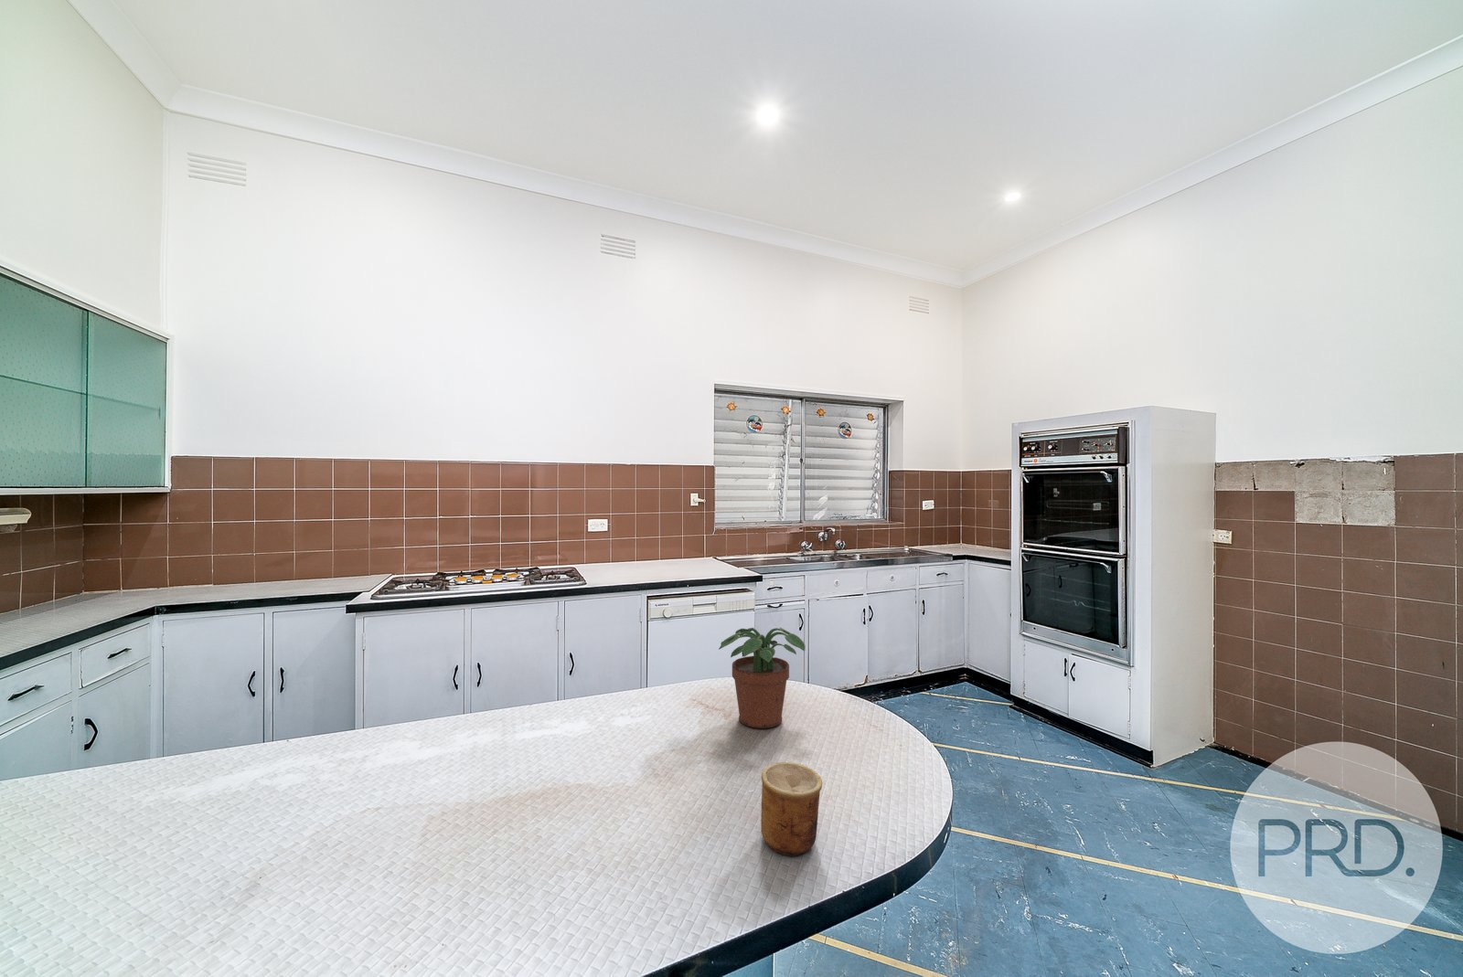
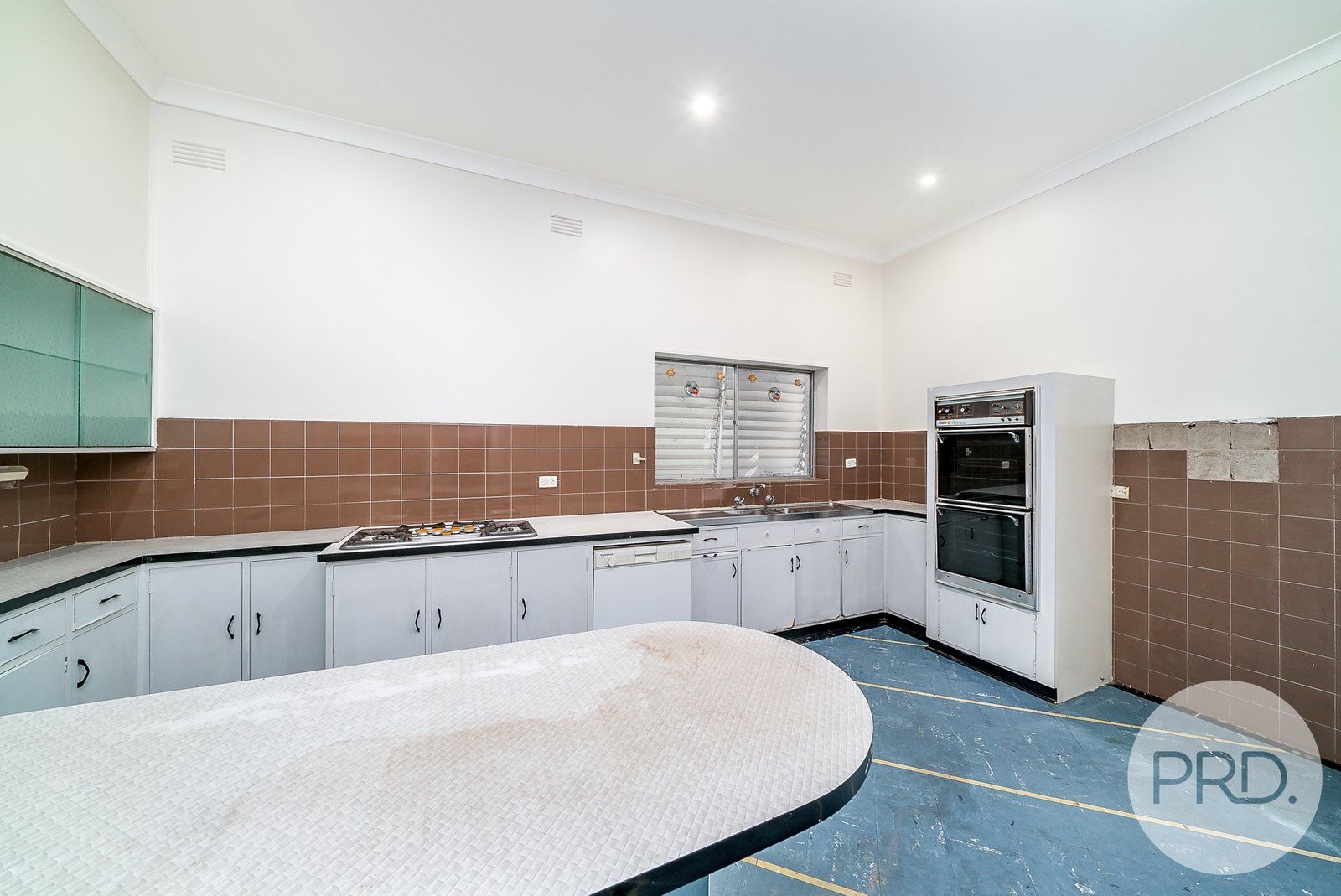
- cup (791, 808)
- potted plant (762, 675)
